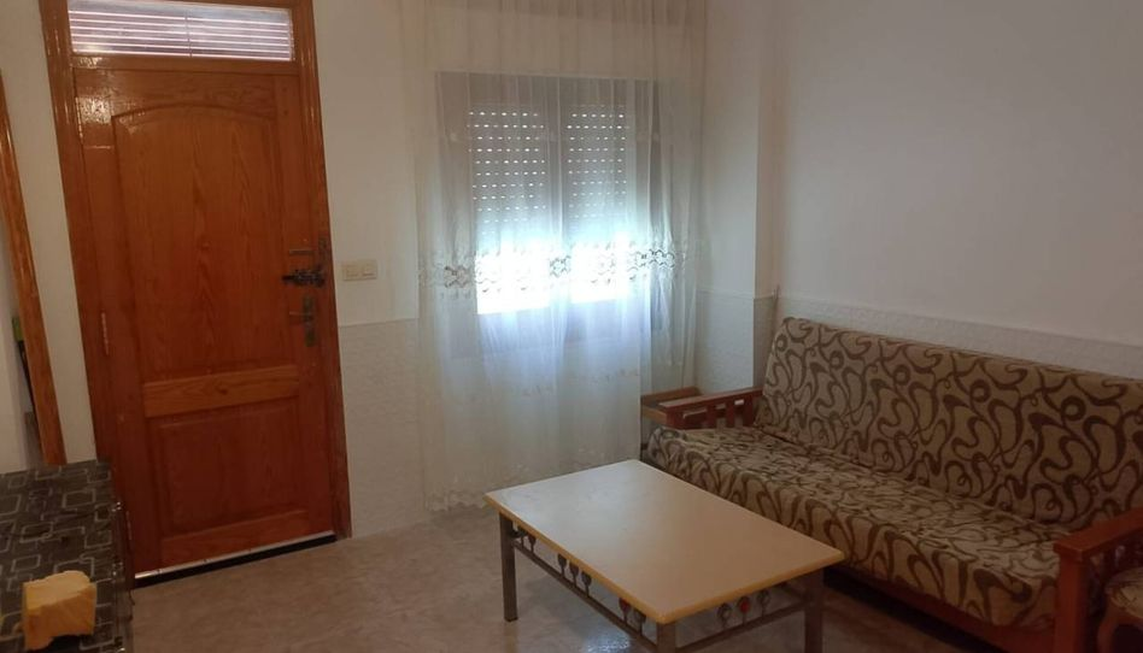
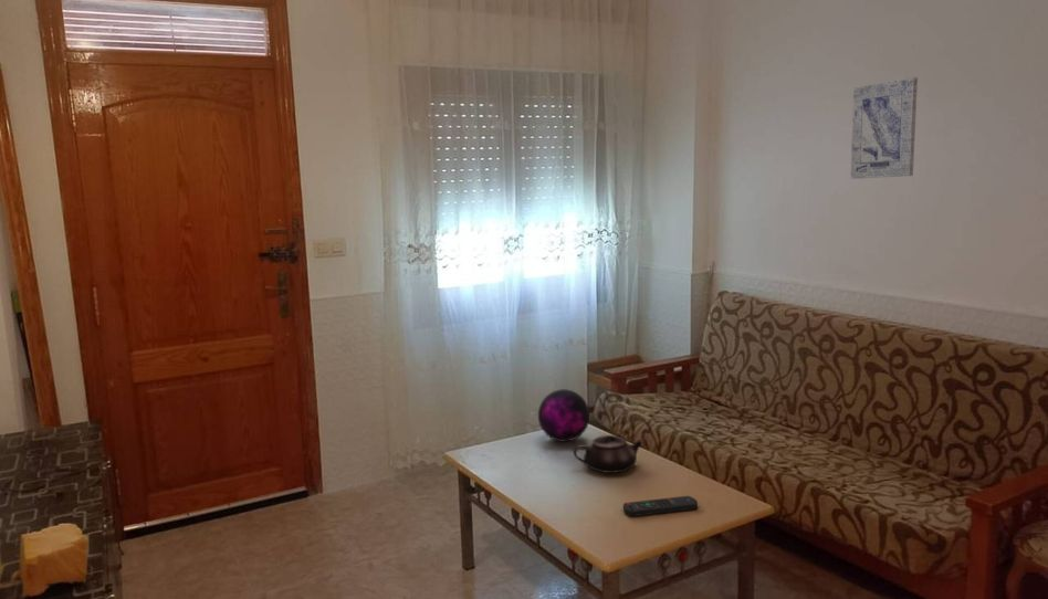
+ wall art (882, 129)
+ decorative orb (564, 414)
+ remote control (660, 505)
+ teapot (608, 450)
